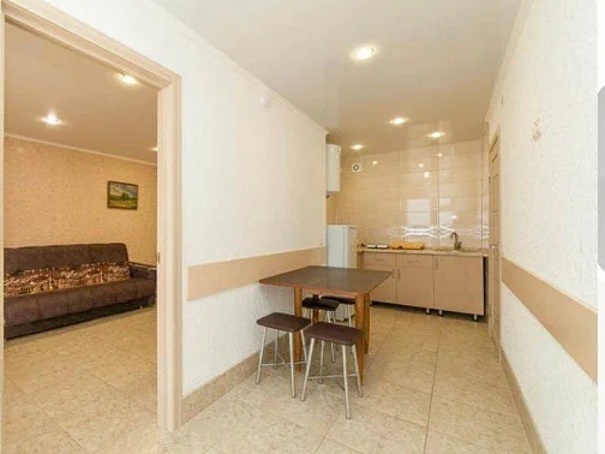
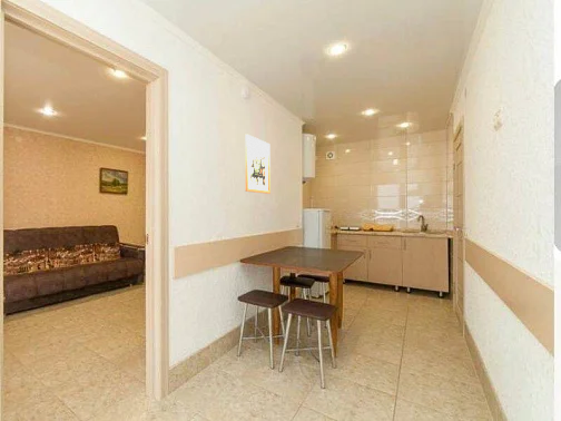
+ wall art (258, 166)
